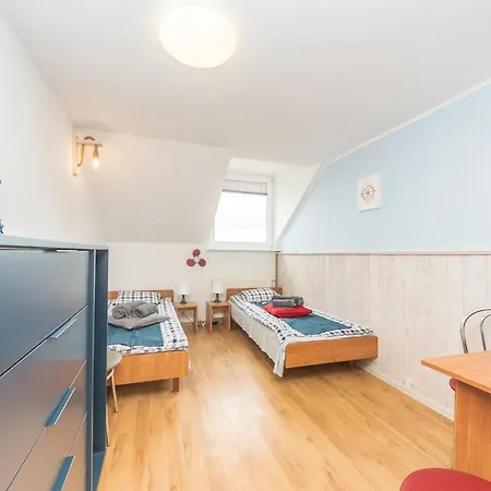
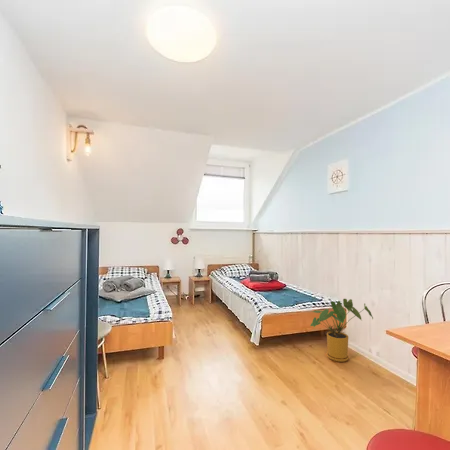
+ house plant (338, 328)
